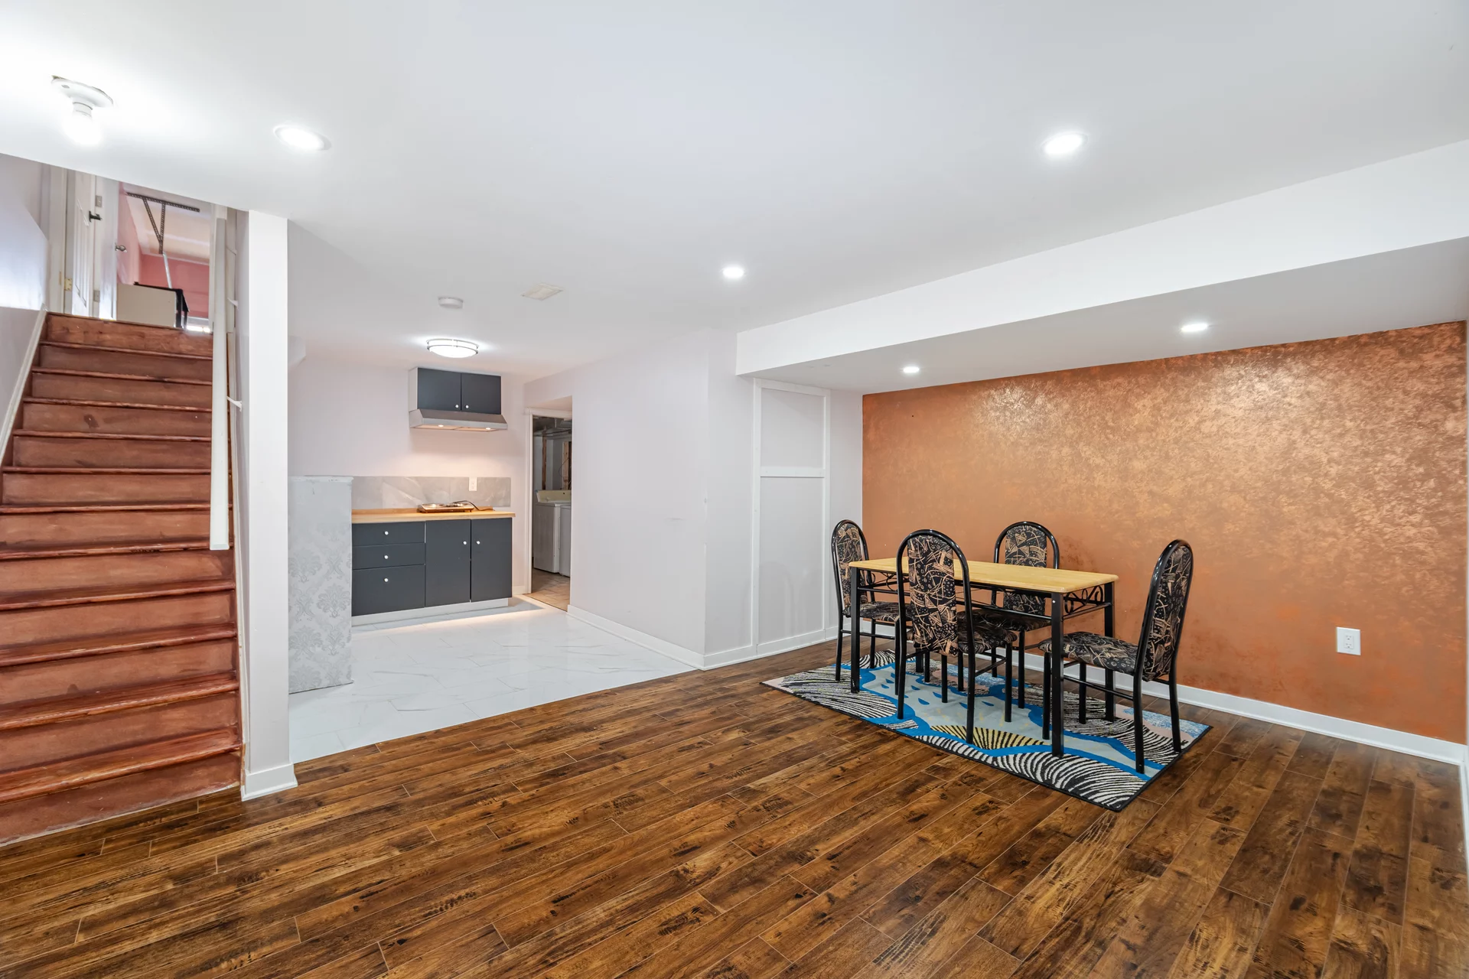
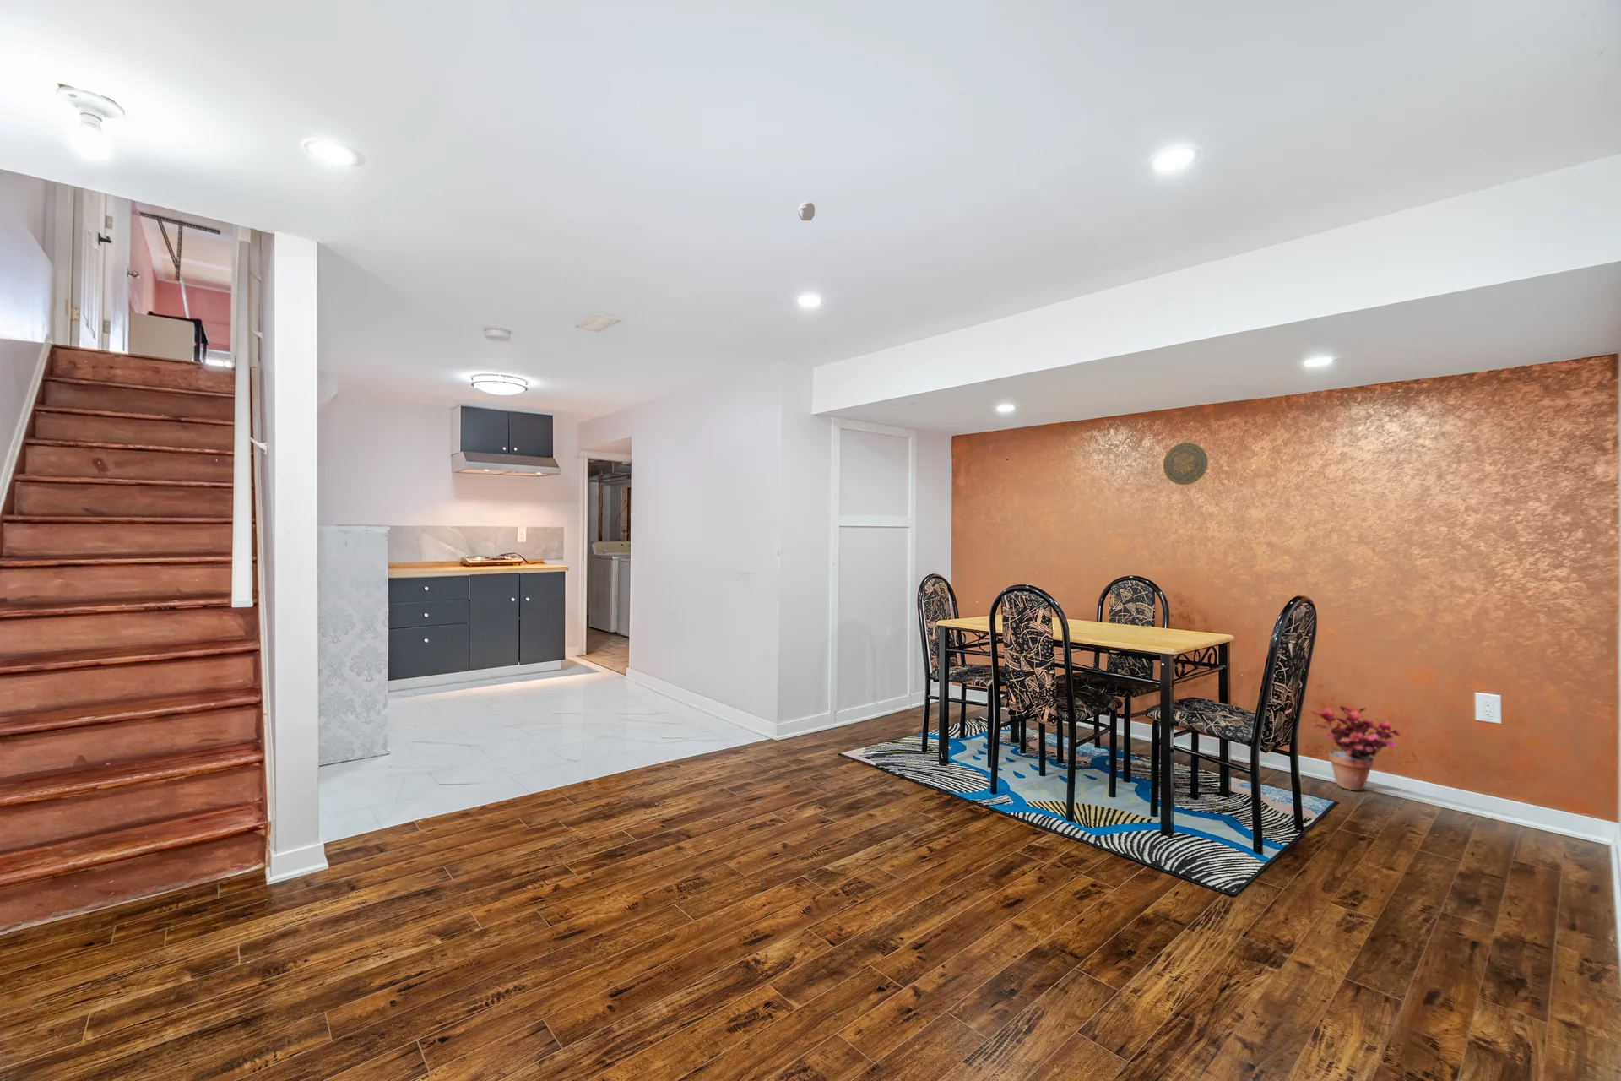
+ potted plant (1356, 749)
+ smoke detector (806, 212)
+ decorative plate (1183, 463)
